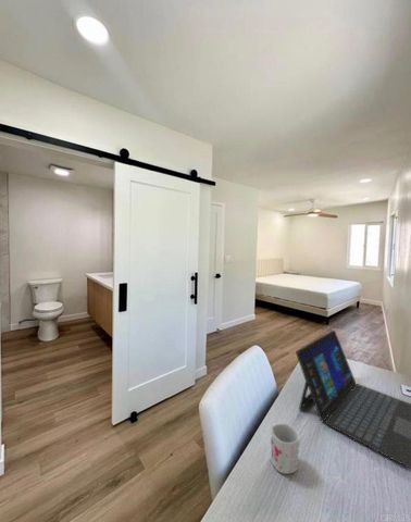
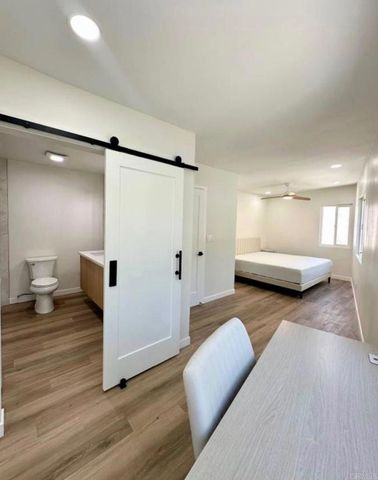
- mug (282, 444)
- laptop (359, 384)
